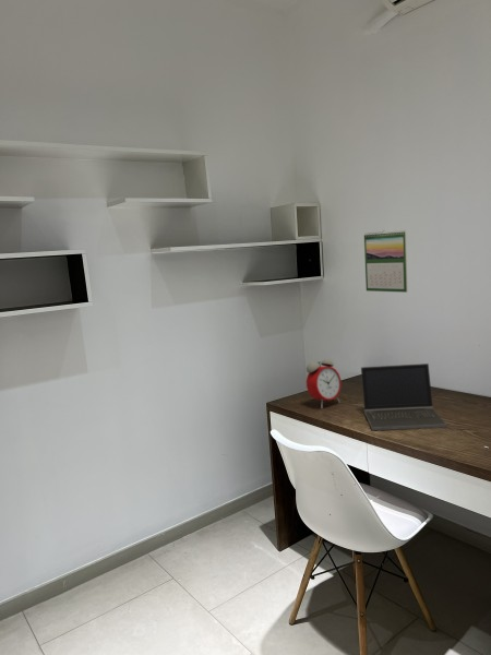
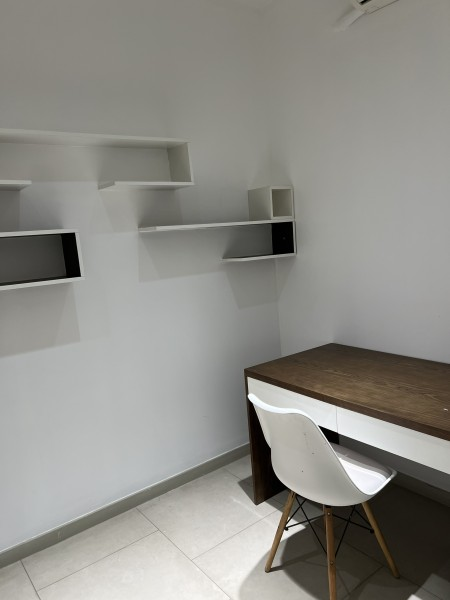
- alarm clock (323, 382)
- laptop computer (400, 395)
- calendar (384, 261)
